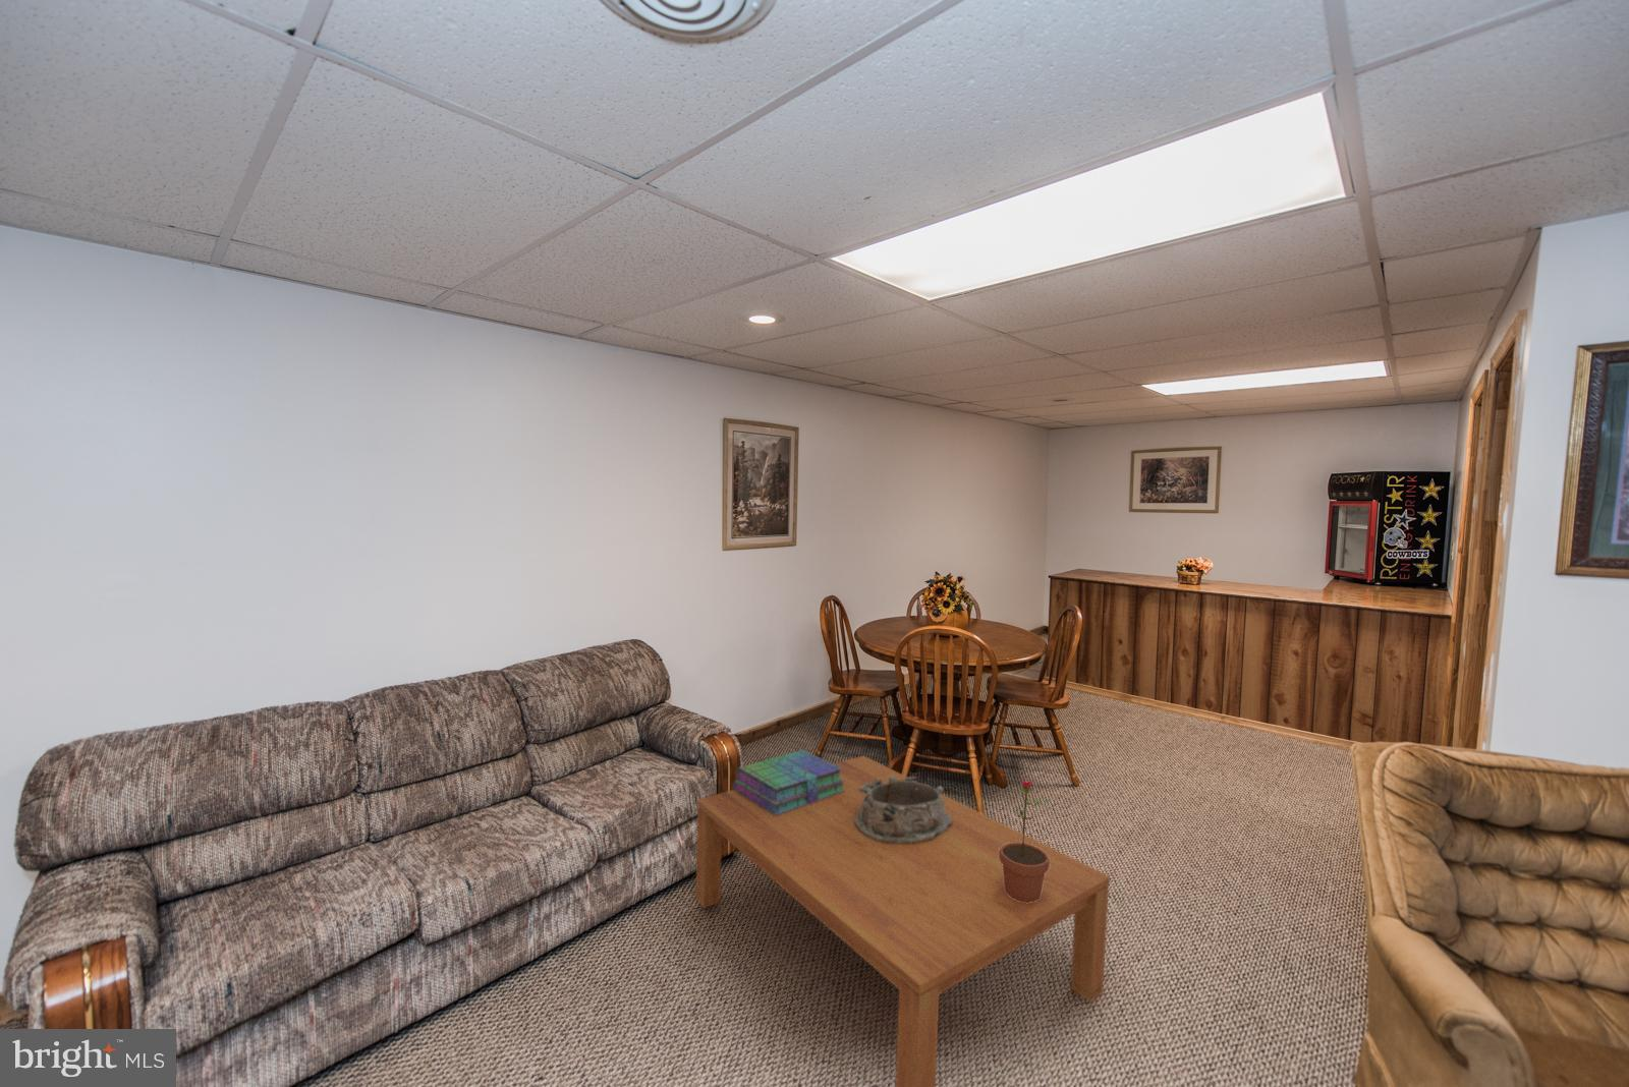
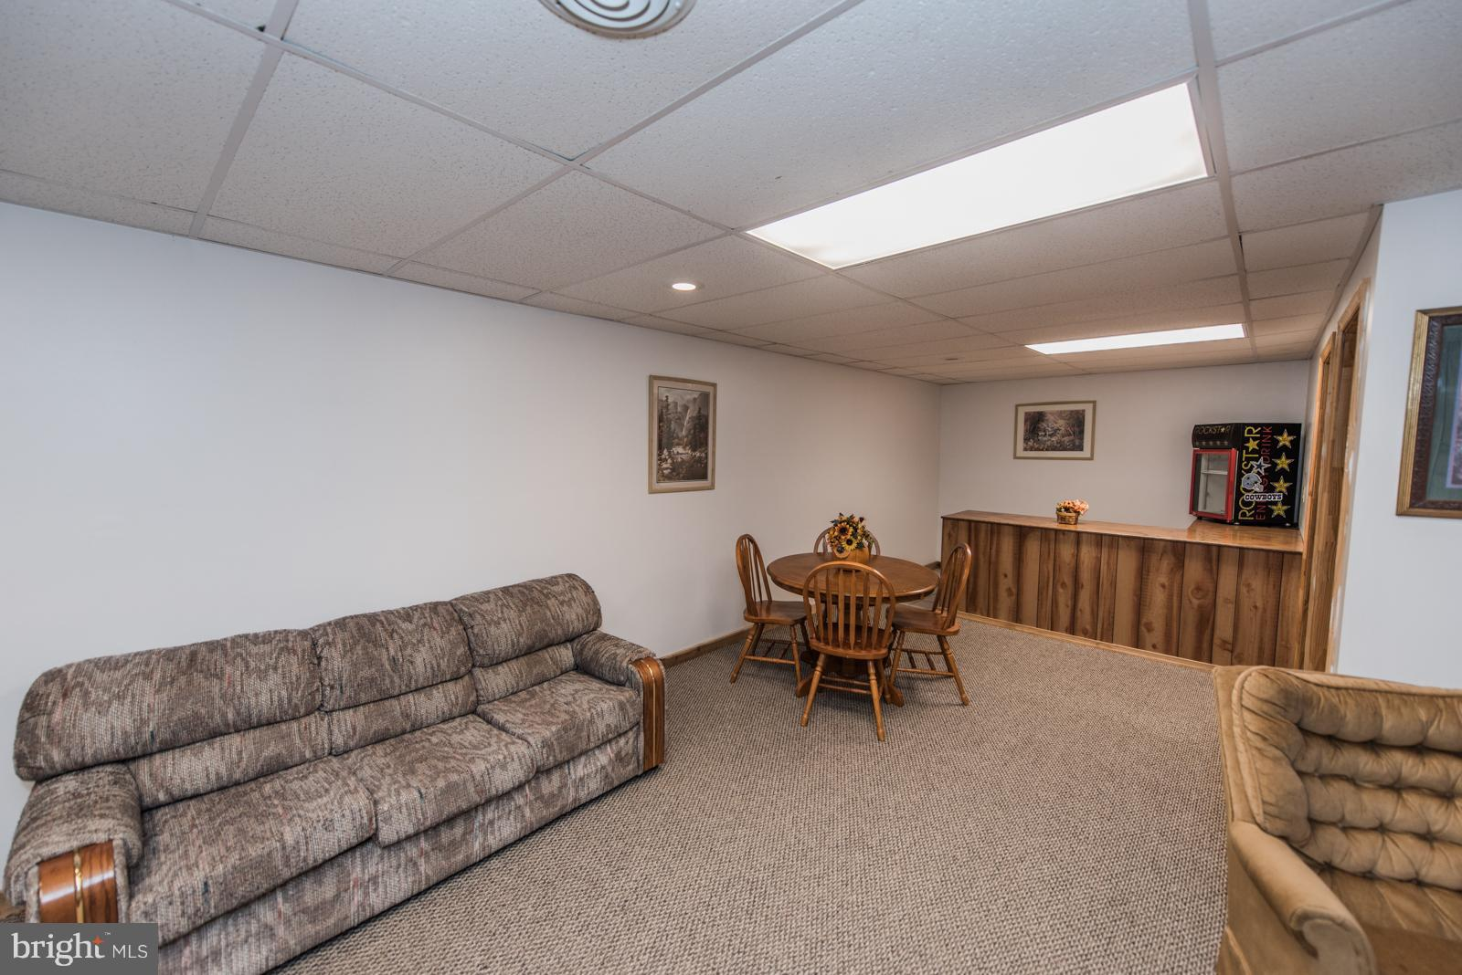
- stack of books (790, 778)
- coffee table (881, 888)
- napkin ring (902, 806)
- potted flower (1024, 835)
